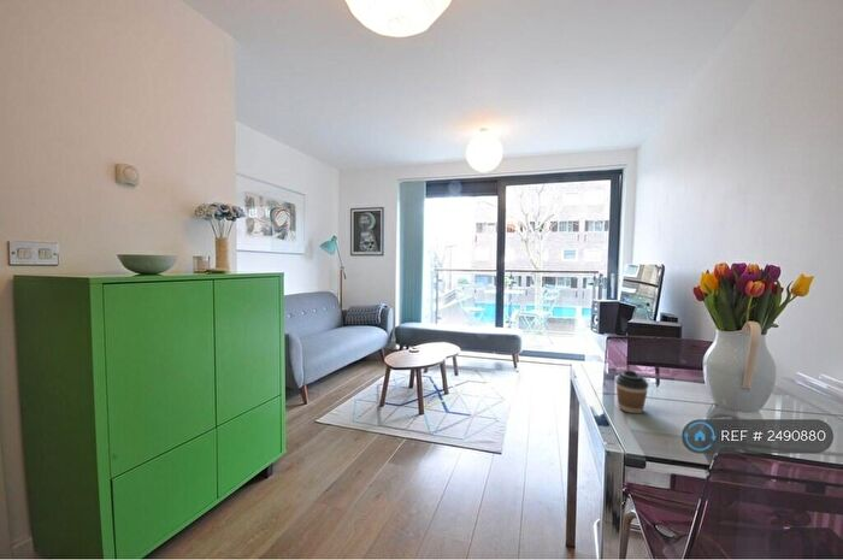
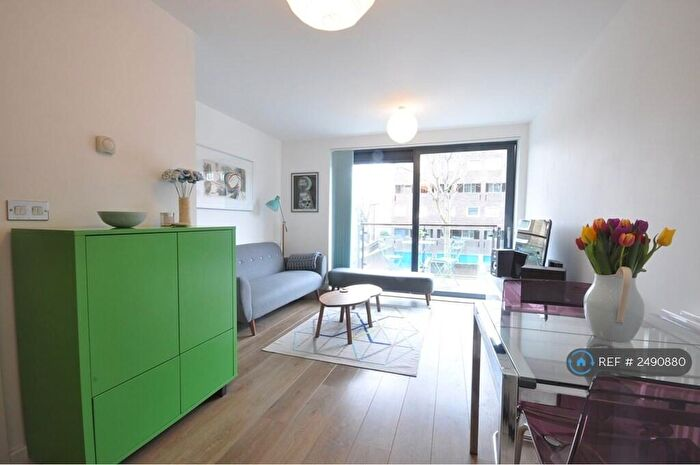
- coffee cup (631, 390)
